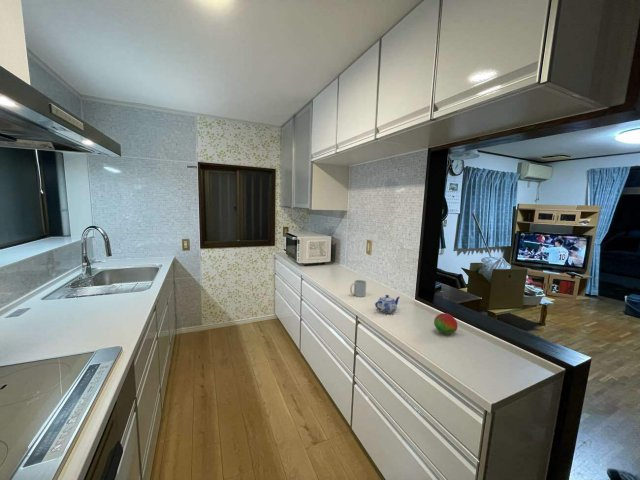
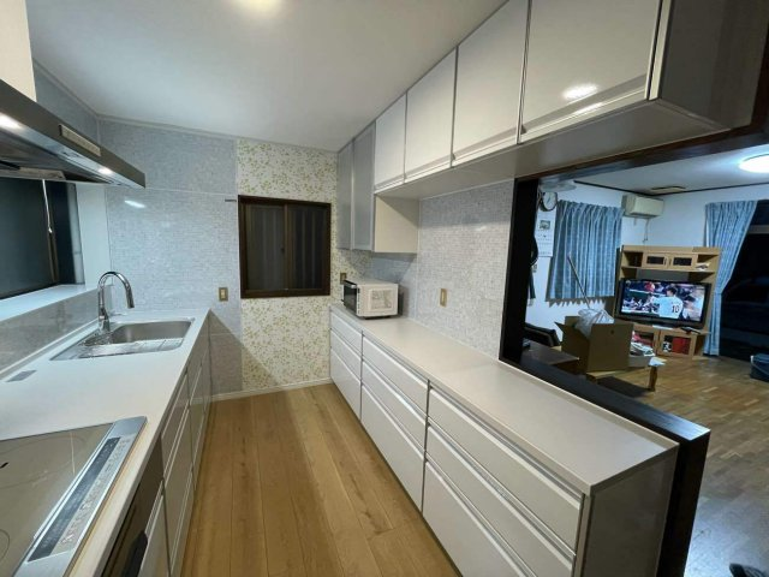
- teapot (388, 302)
- fruit (445, 323)
- mug (357, 288)
